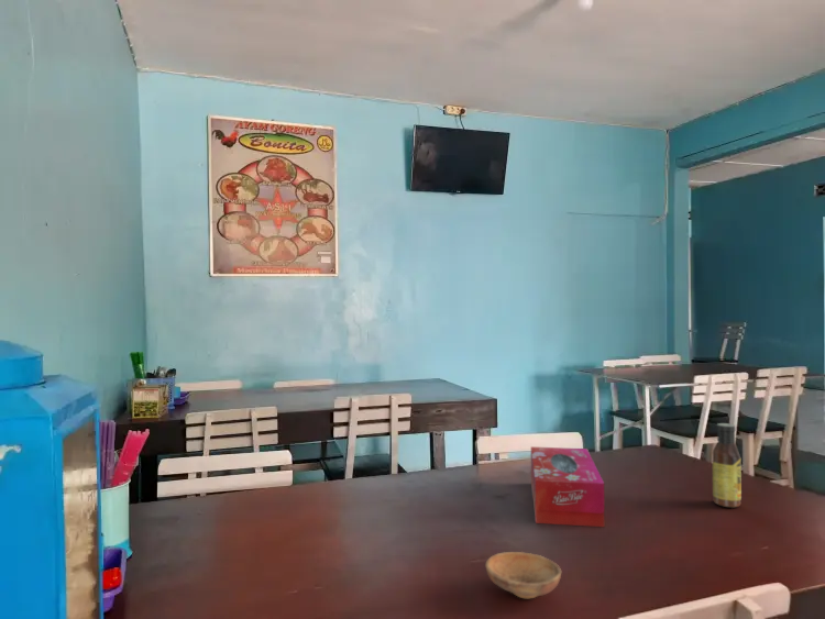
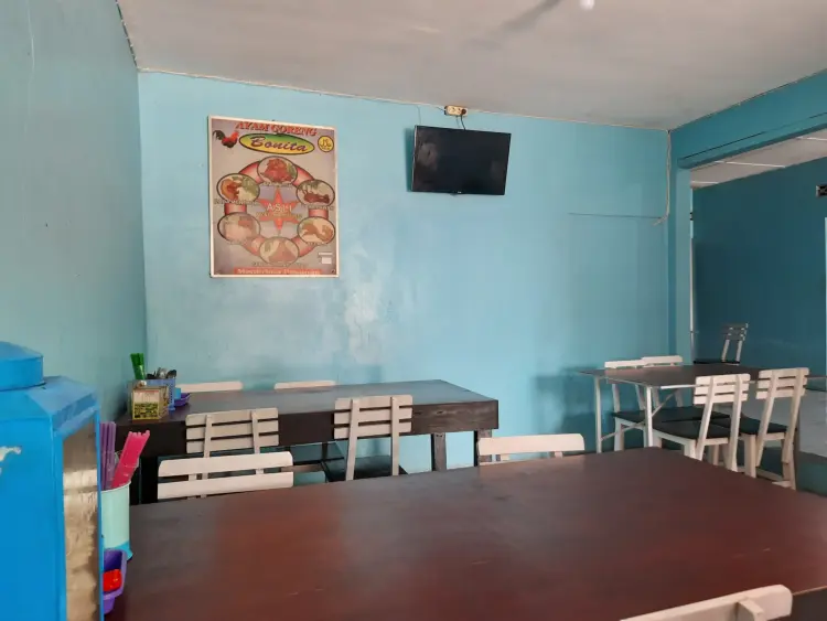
- bowl (522, 578)
- tissue box (563, 482)
- sauce bottle (726, 464)
